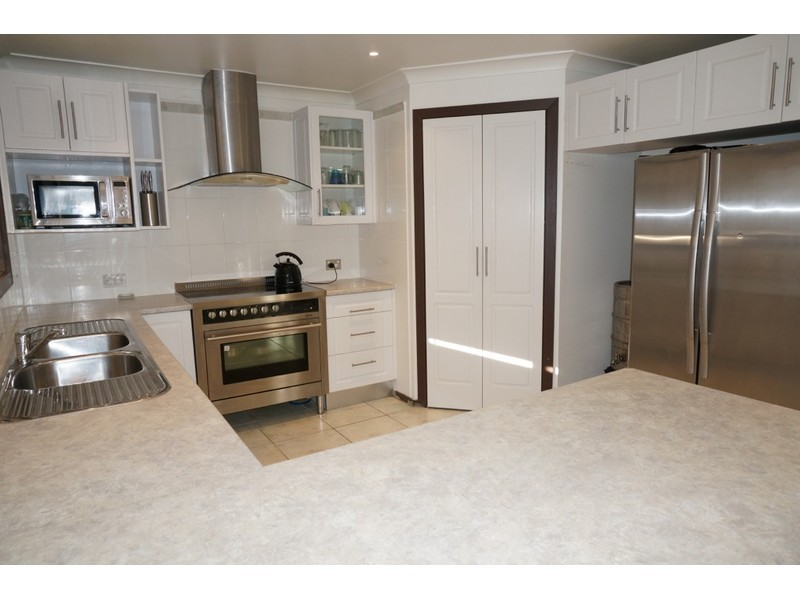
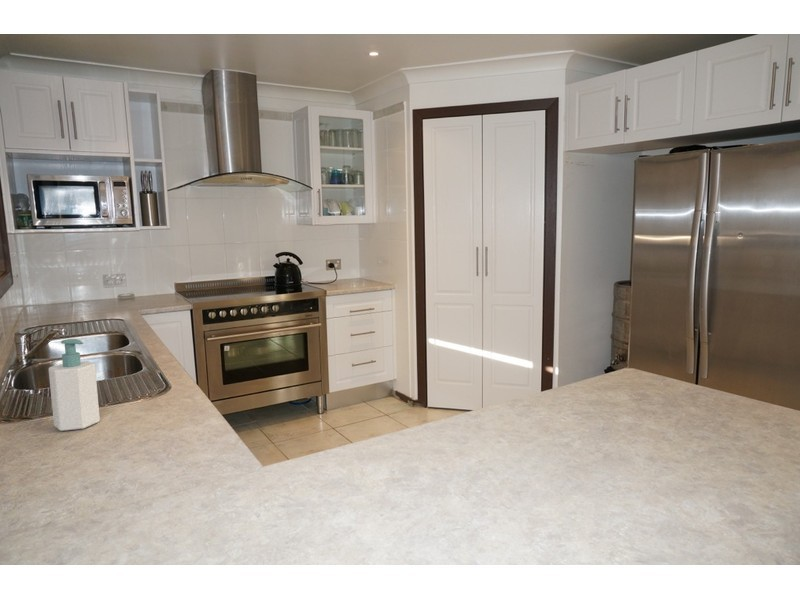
+ soap bottle (73, 382)
